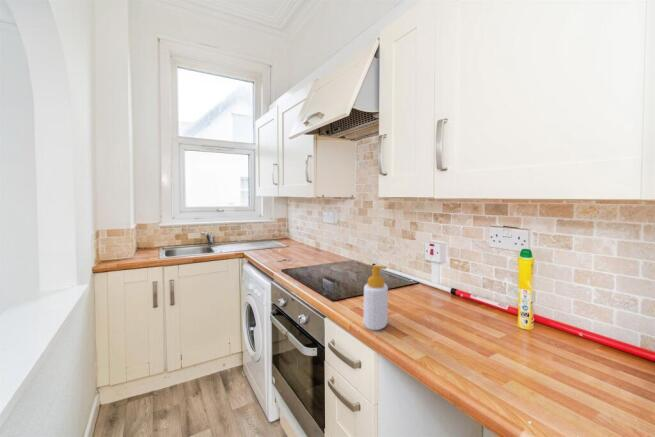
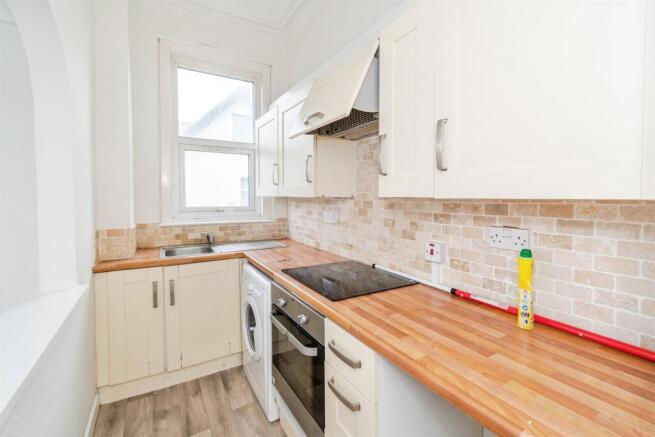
- soap bottle (375, 294)
